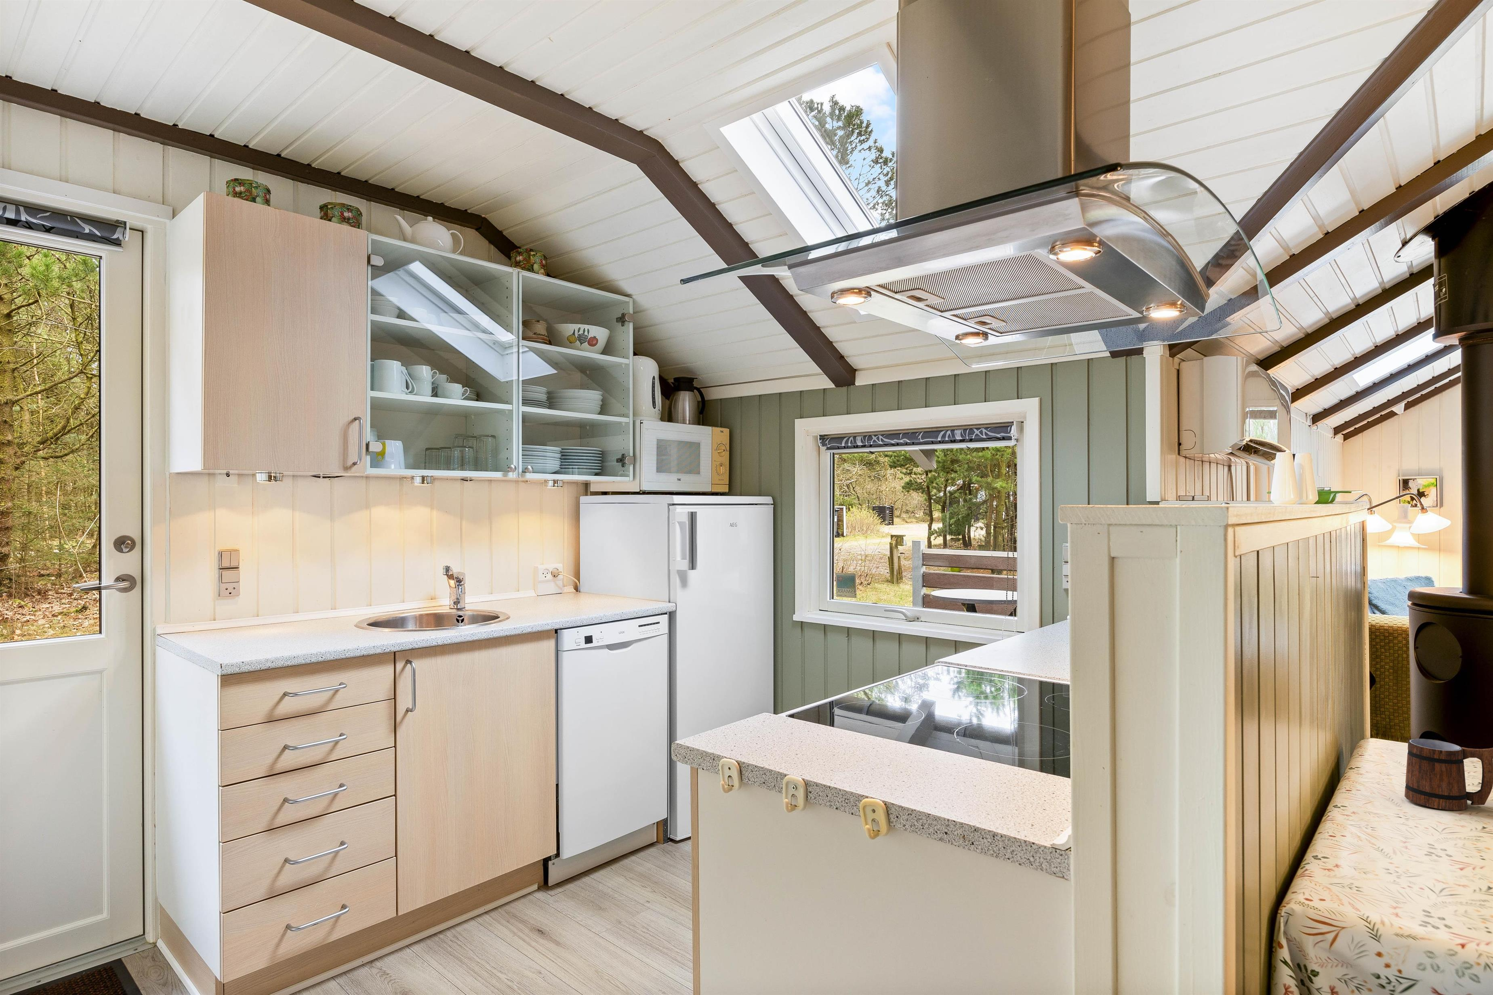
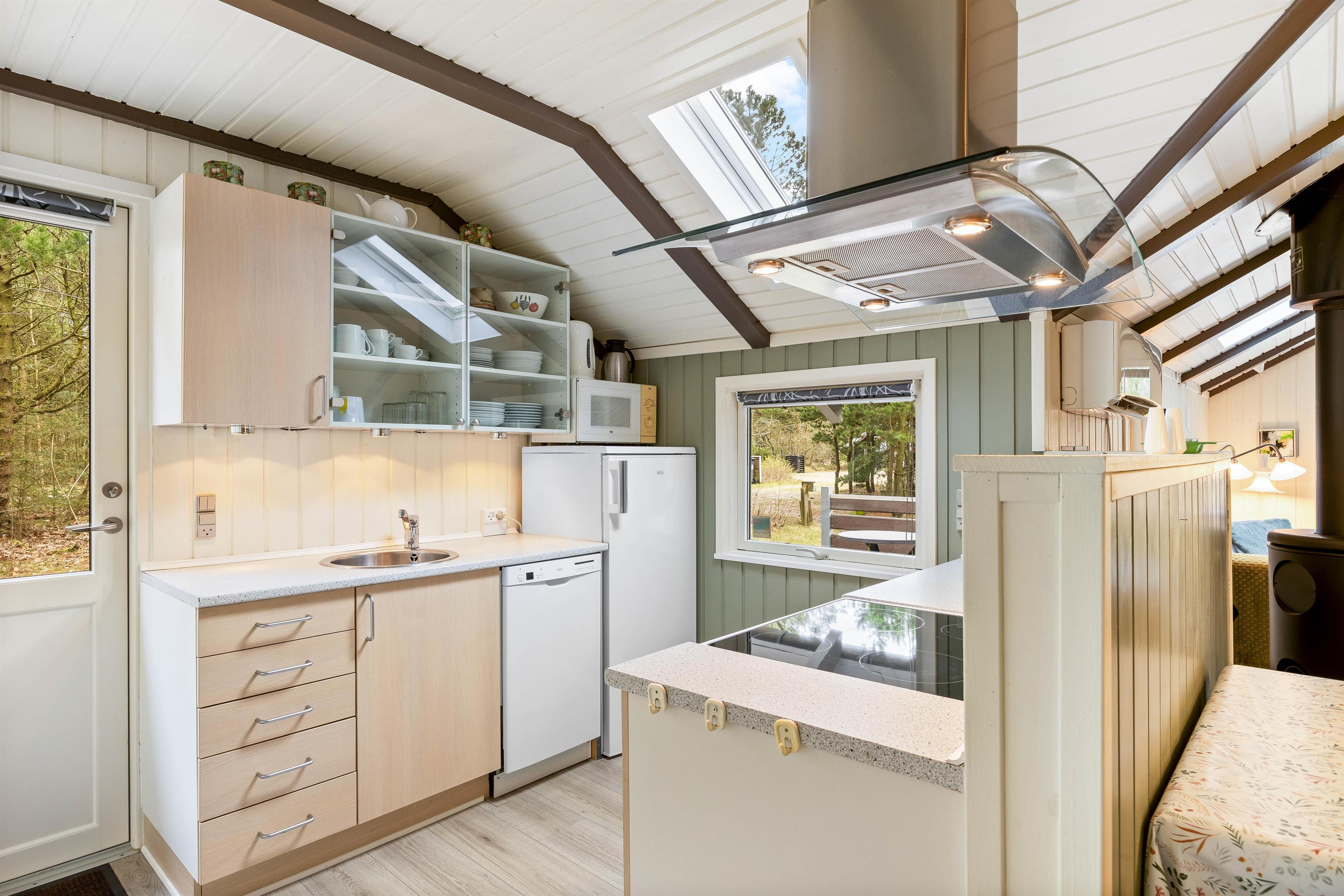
- mug (1449, 773)
